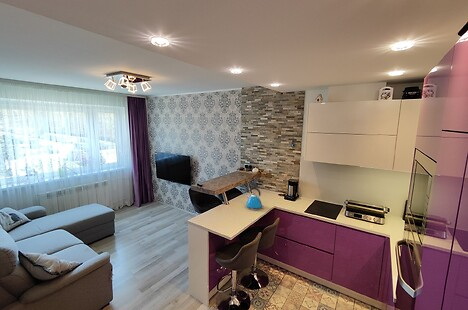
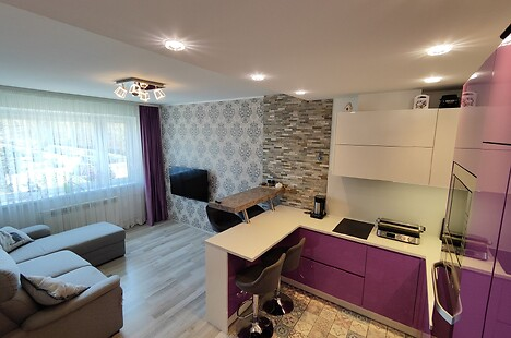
- kettle (254, 197)
